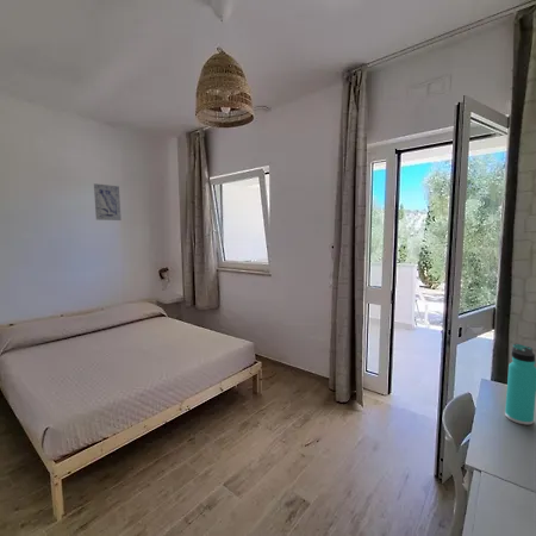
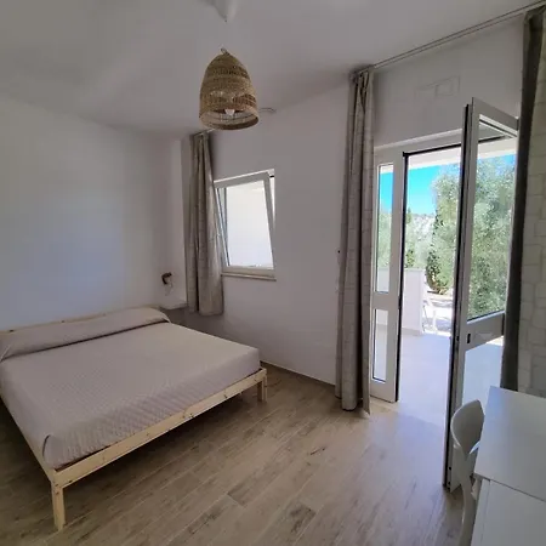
- thermos bottle (522, 382)
- wall art (107, 202)
